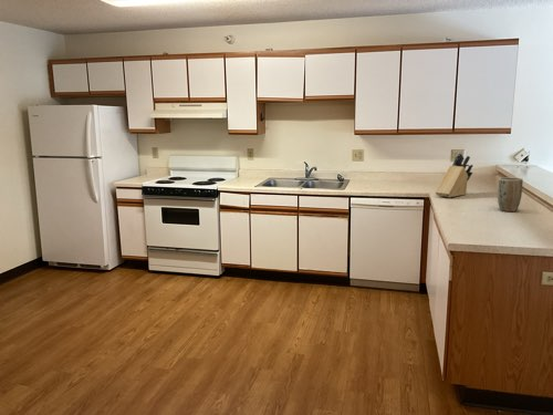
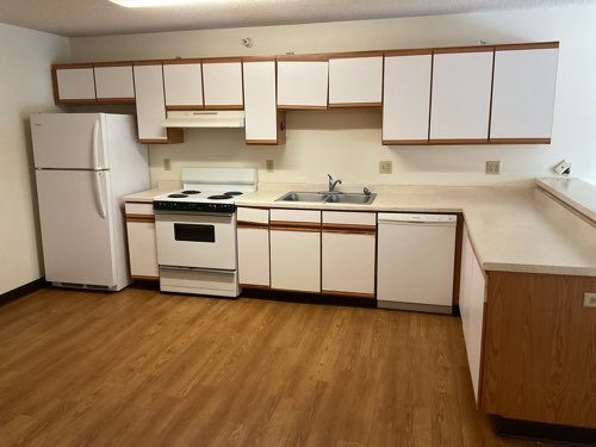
- plant pot (509, 194)
- knife block (455, 174)
